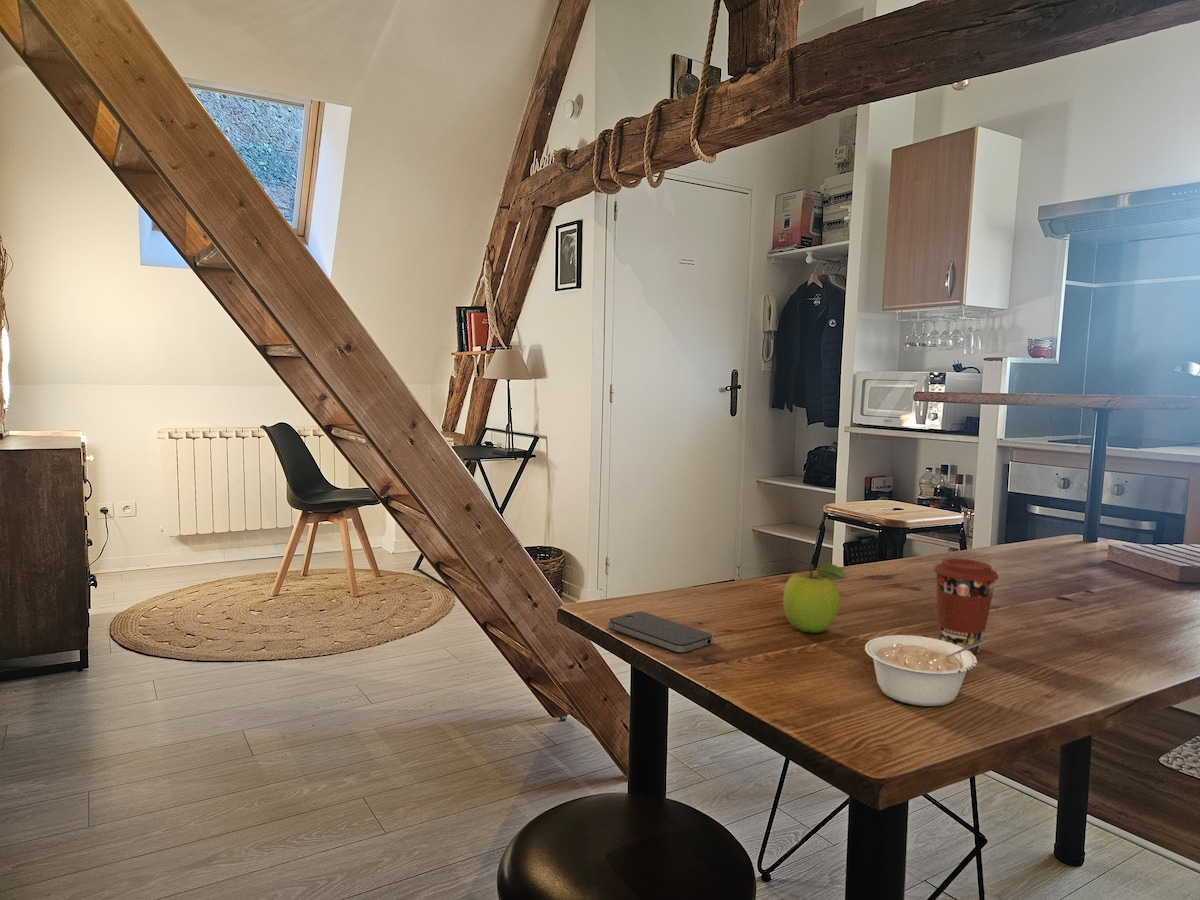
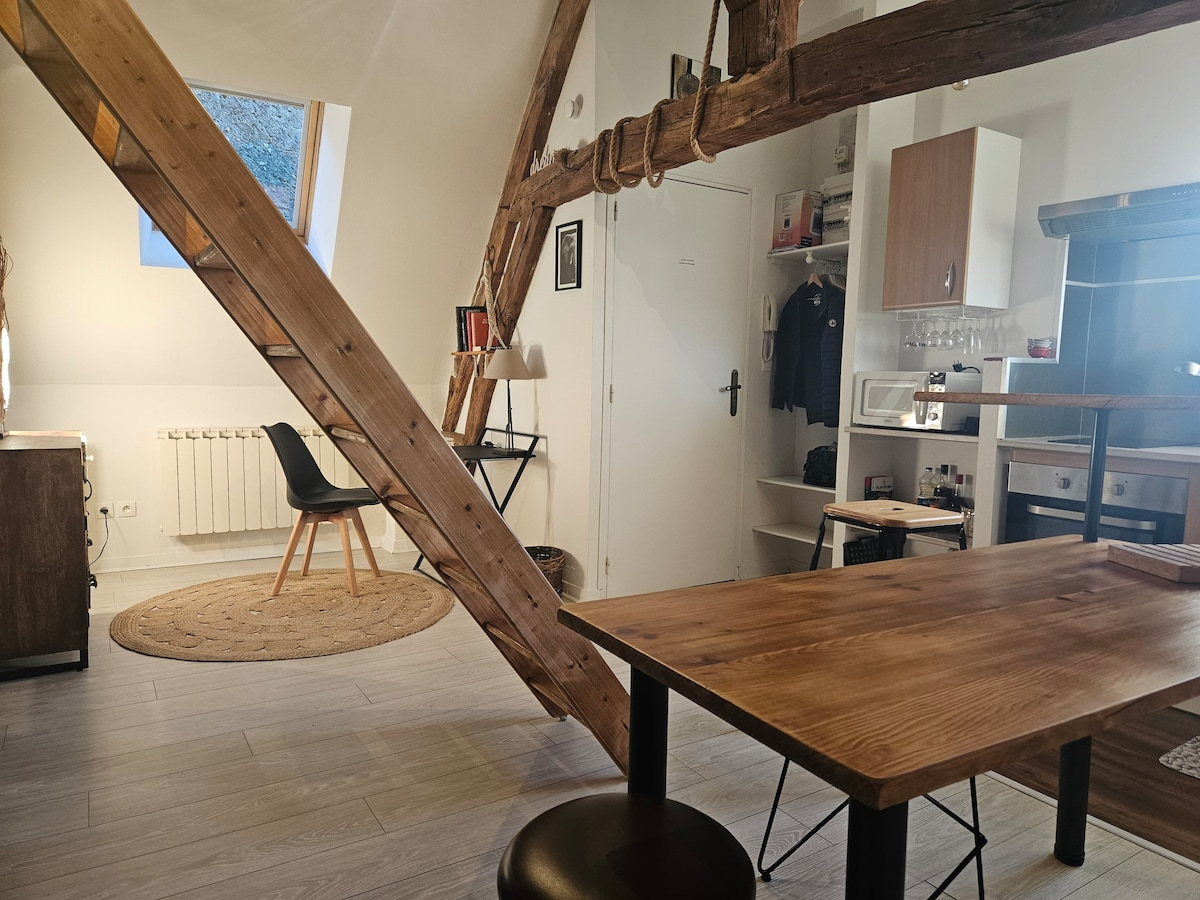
- smartphone (659, 631)
- legume (920, 667)
- coffee cup (962, 605)
- fruit (815, 596)
